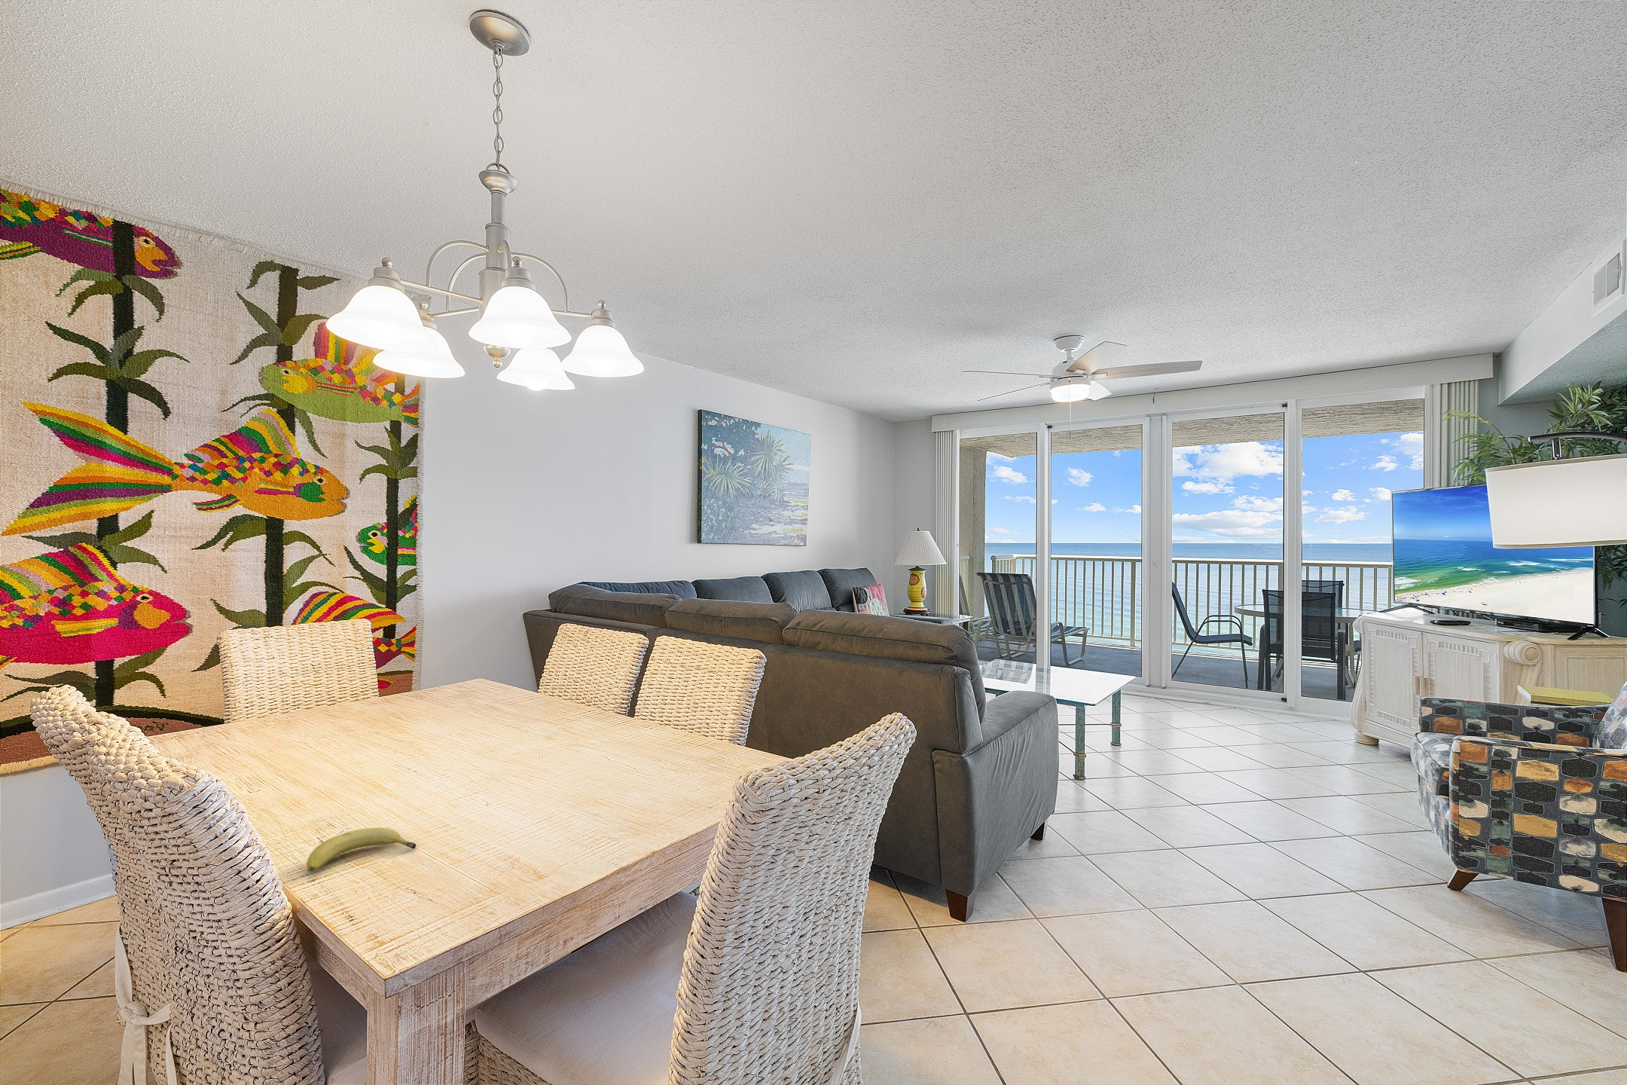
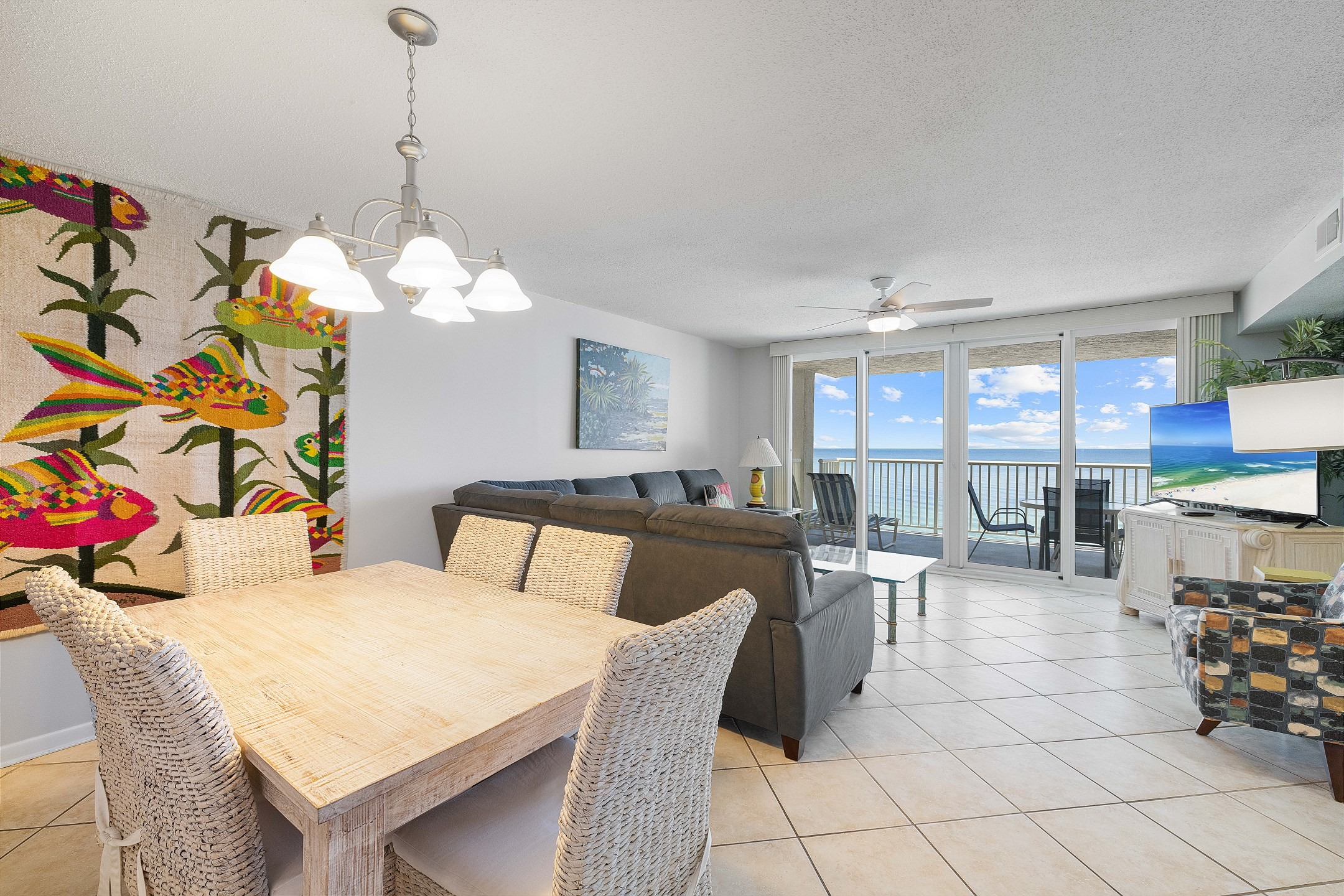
- fruit (360, 845)
